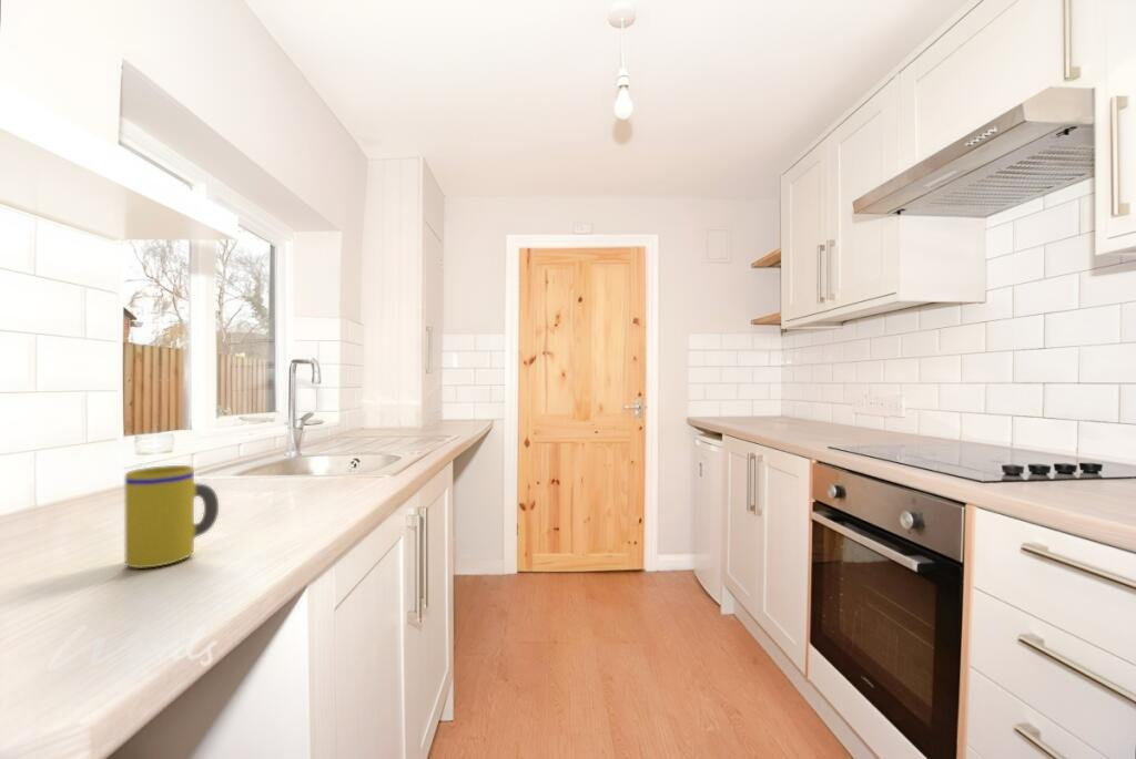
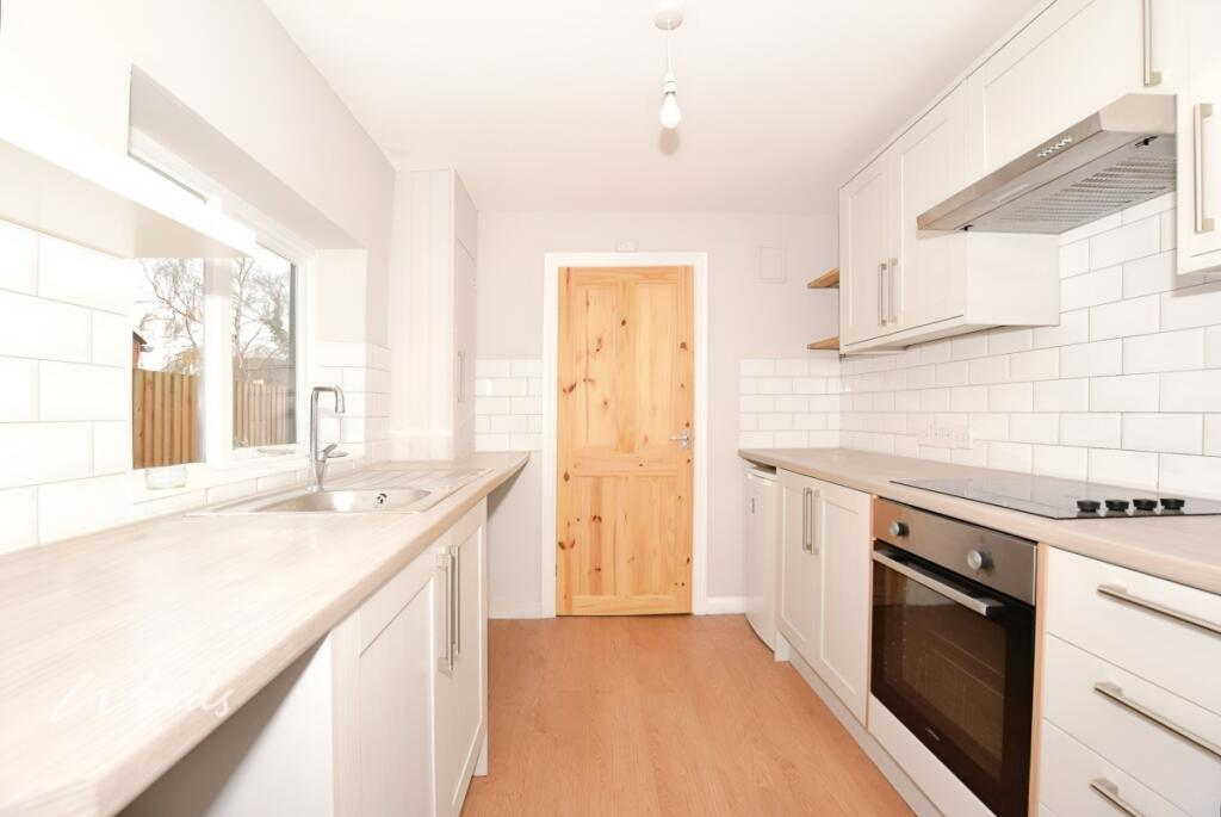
- mug (174, 512)
